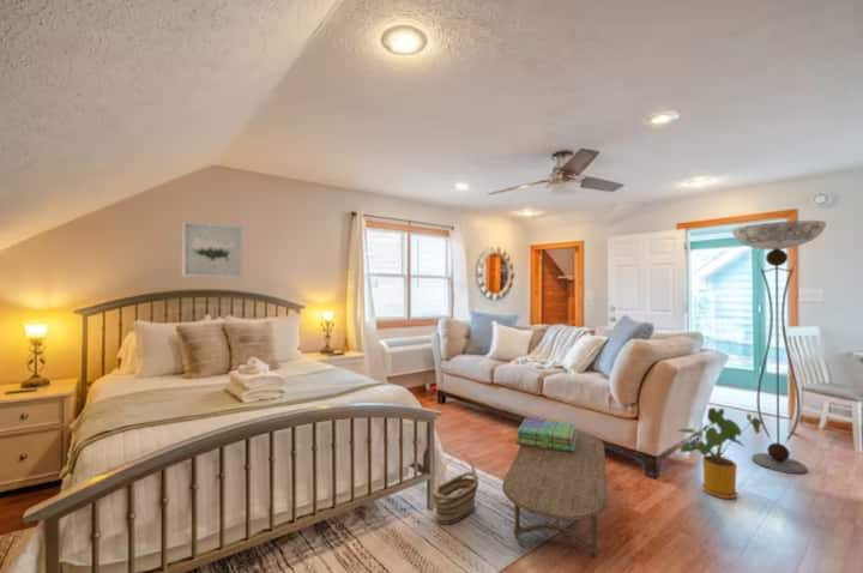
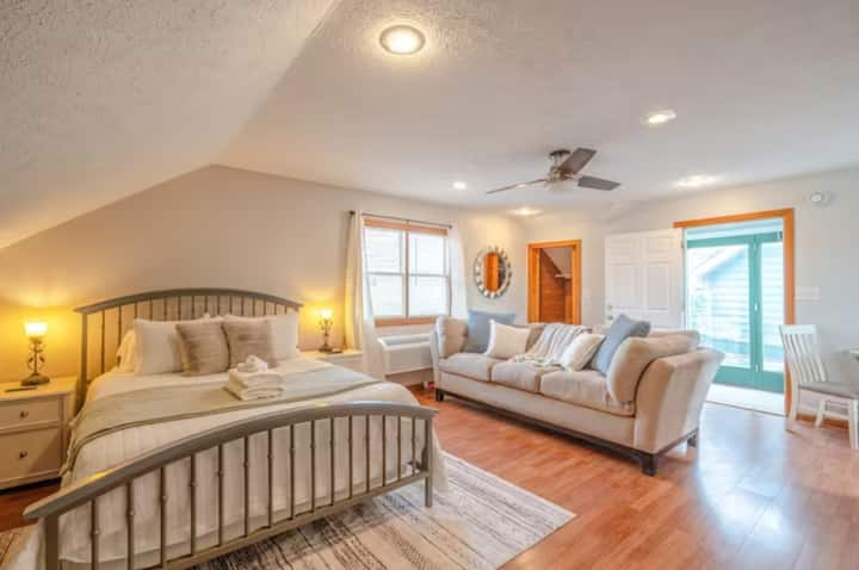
- wall art (213, 249)
- stack of books (547, 433)
- coffee table (559, 488)
- floor lamp (777, 344)
- house plant (717, 451)
- basket (455, 483)
